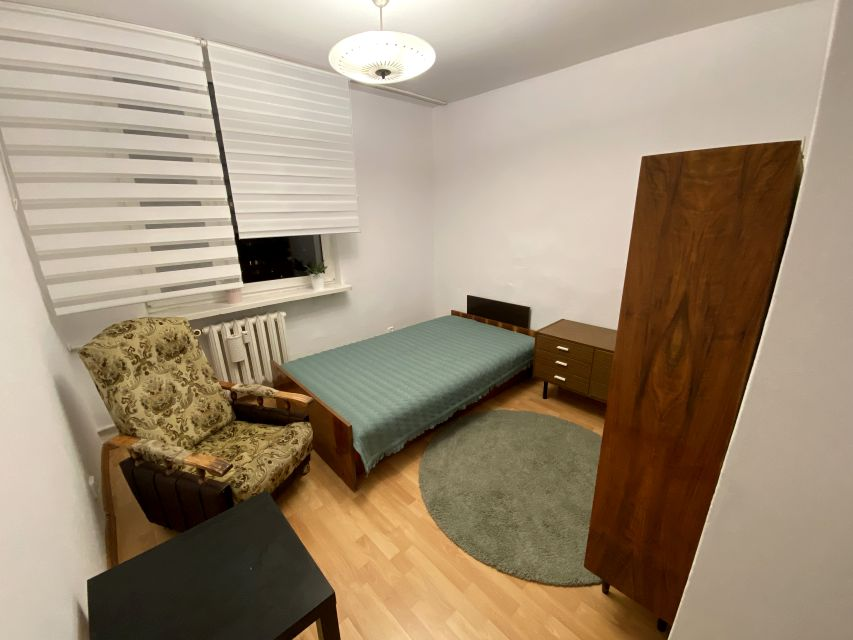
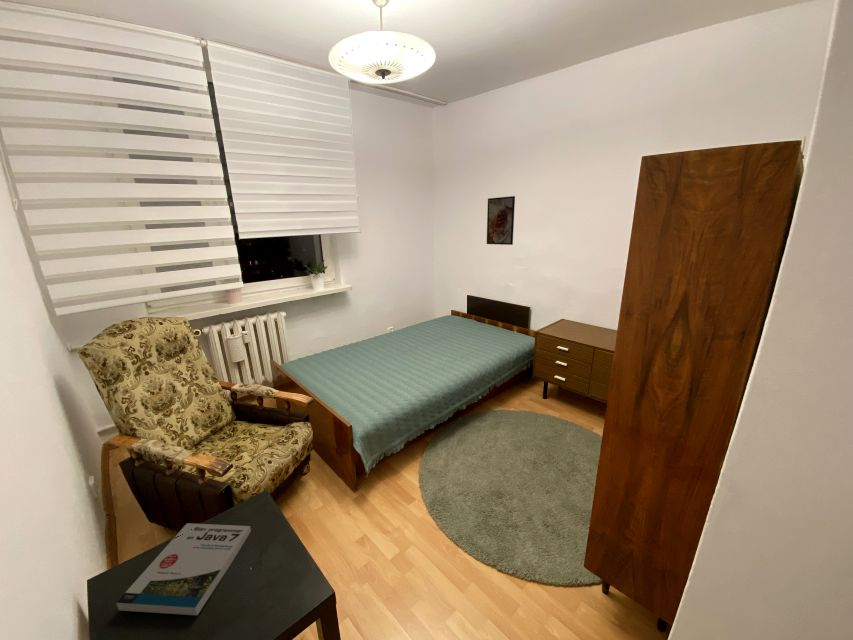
+ book (191, 563)
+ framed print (500, 221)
